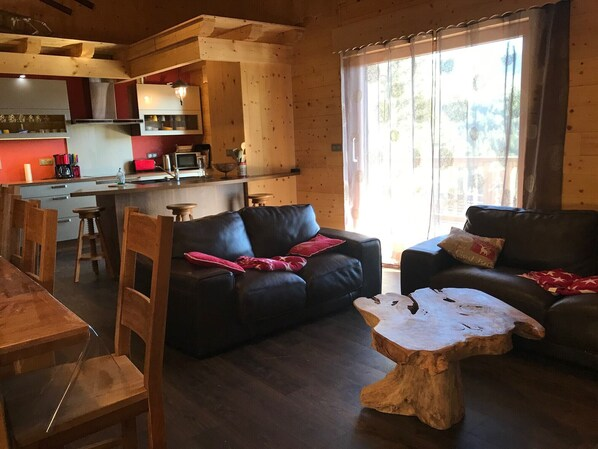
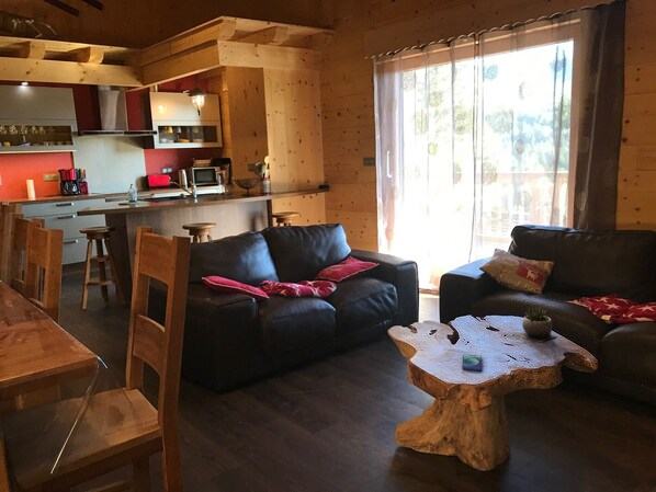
+ succulent plant (535, 320)
+ smartphone (472, 362)
